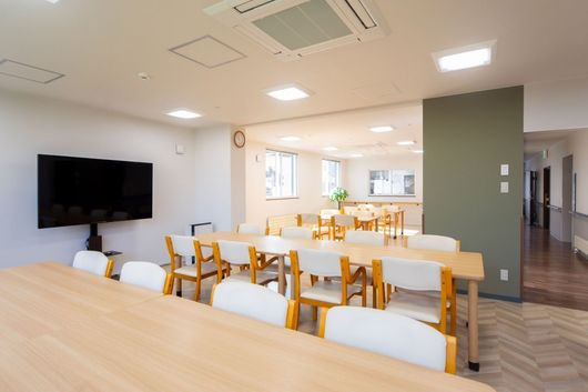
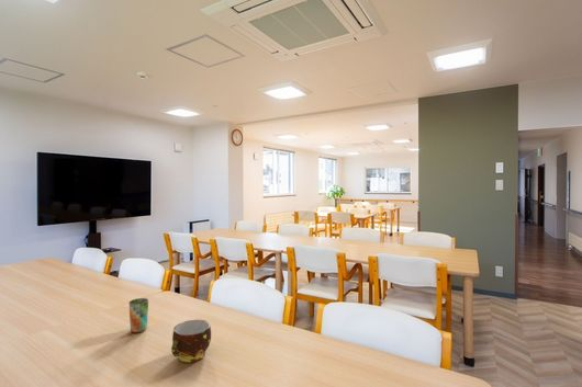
+ cup (191, 342)
+ cup (138, 315)
